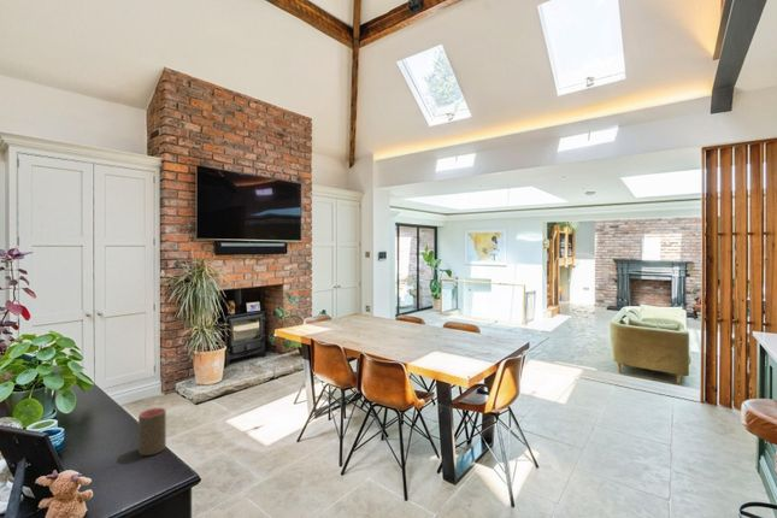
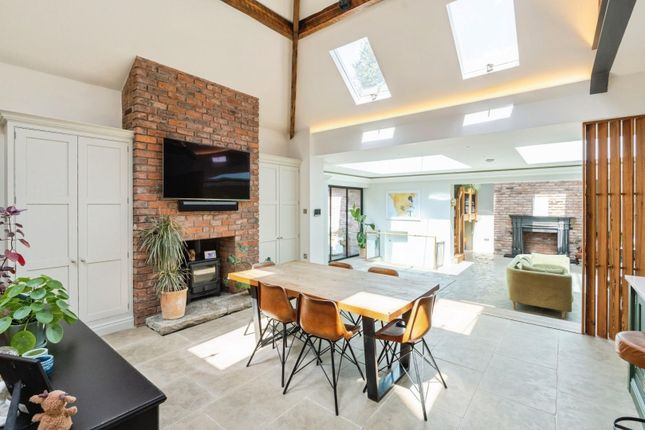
- cup (152, 430)
